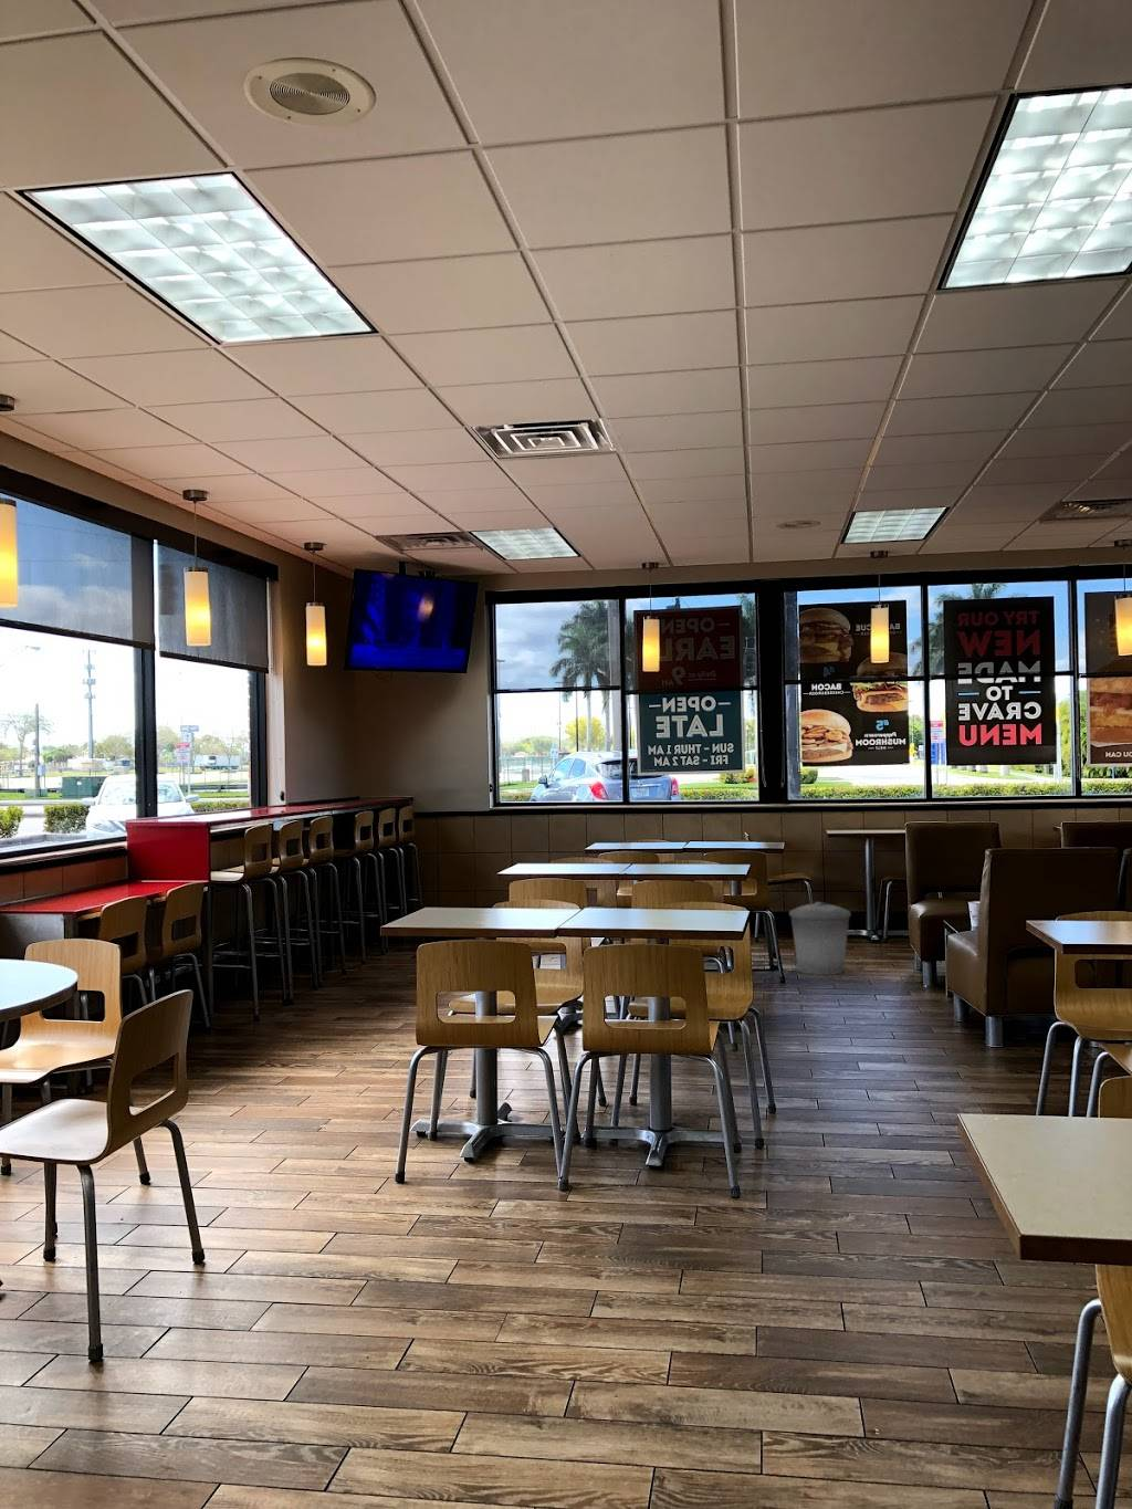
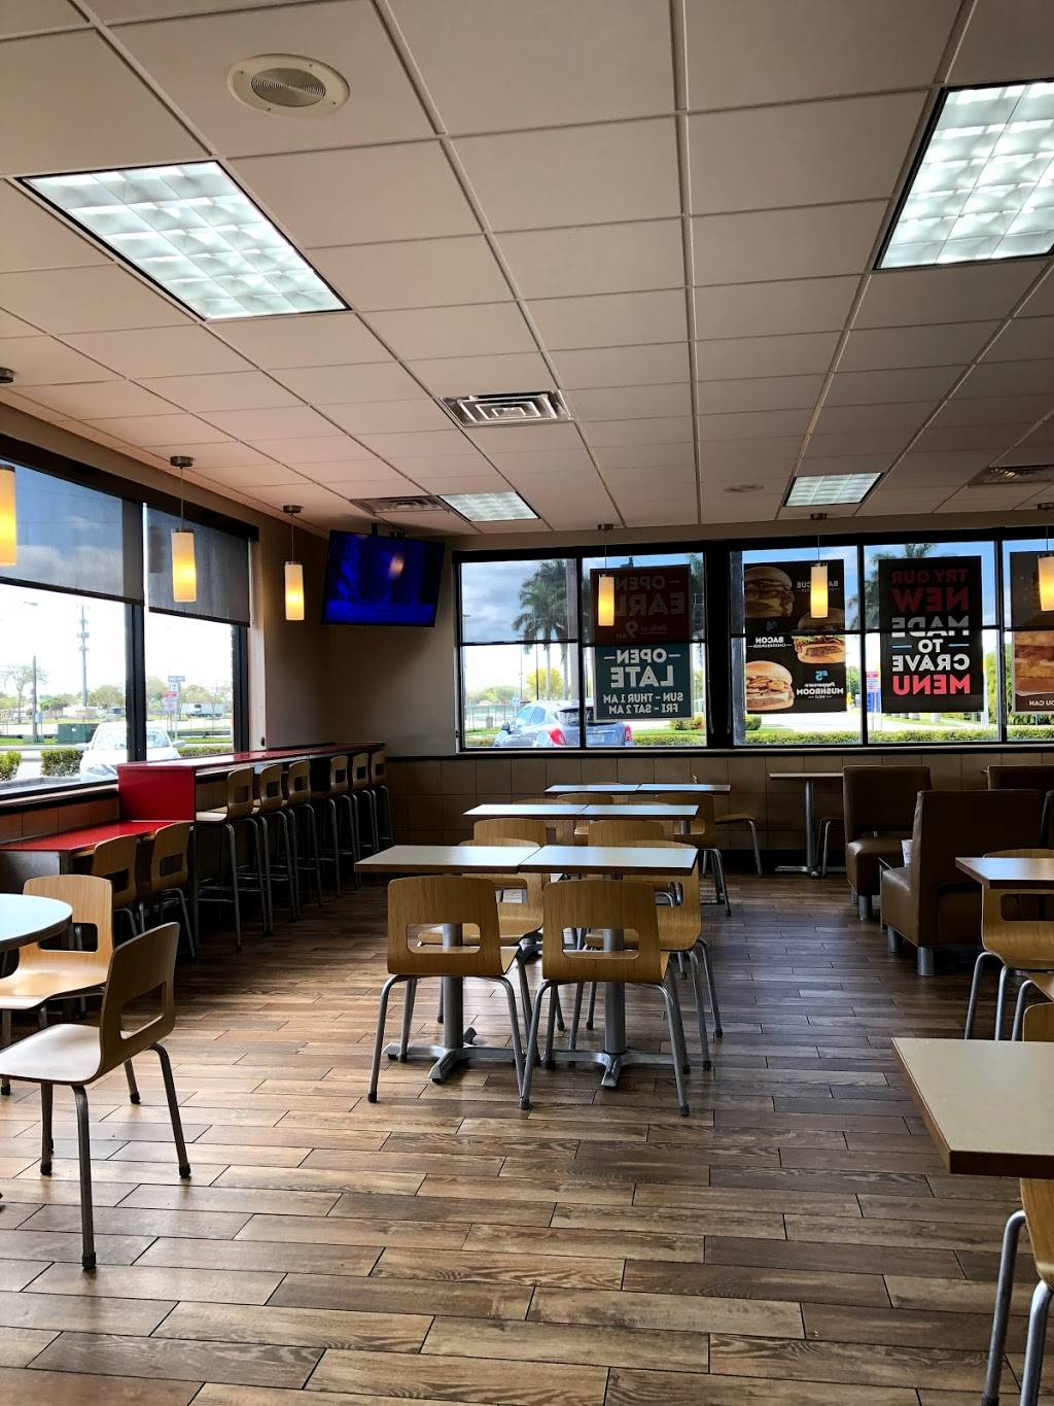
- trash can (819, 936)
